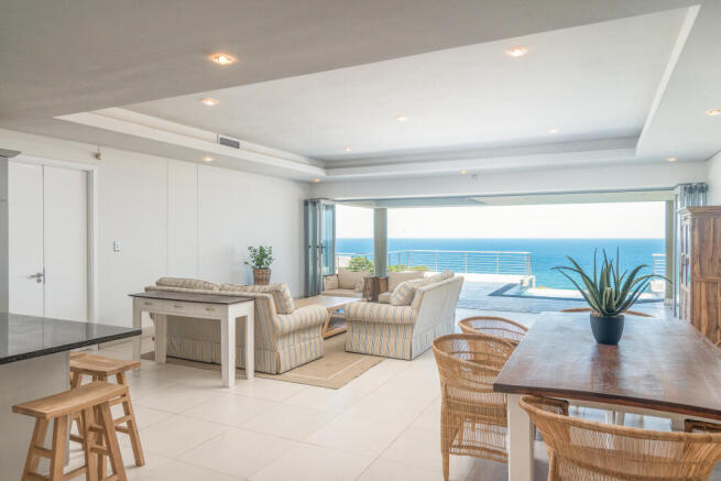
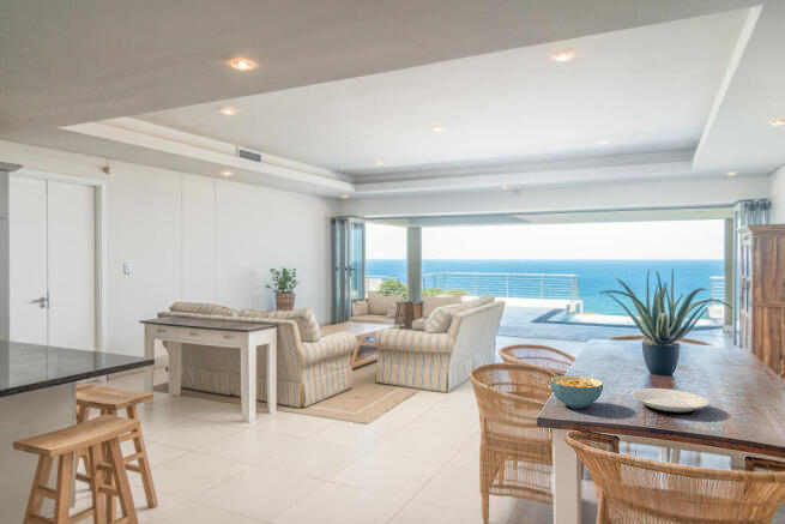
+ cereal bowl (575, 393)
+ plate (669, 402)
